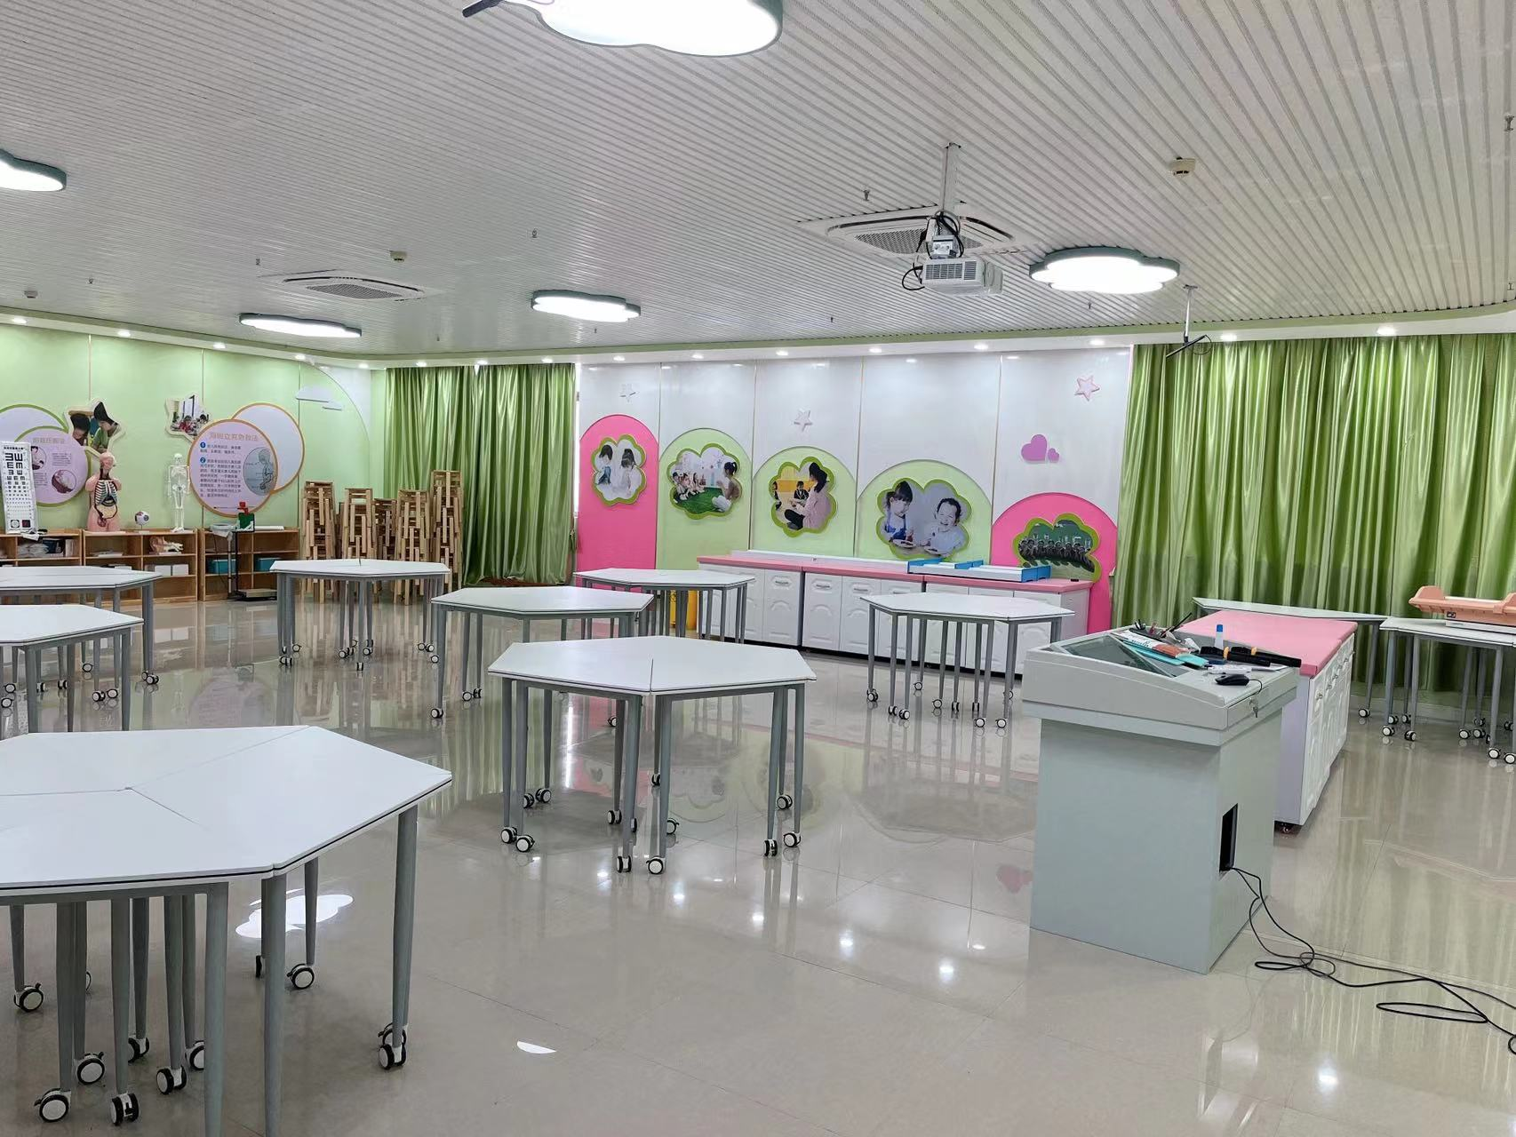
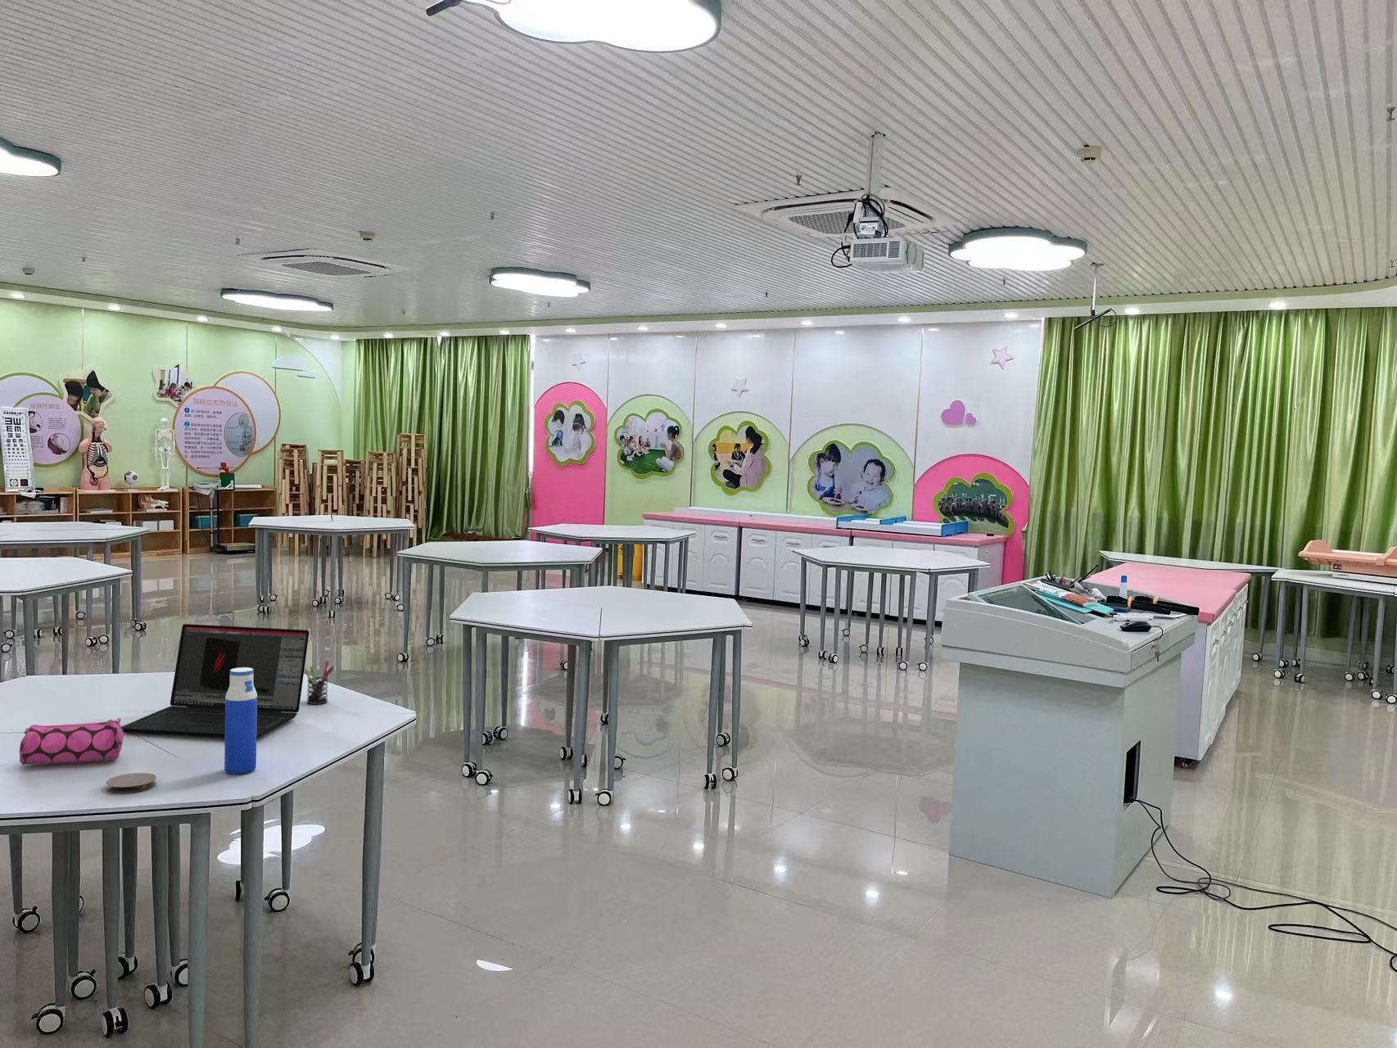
+ pen holder (317, 681)
+ water bottle (241, 720)
+ coaster (131, 783)
+ laptop (219, 679)
+ pencil case (72, 741)
